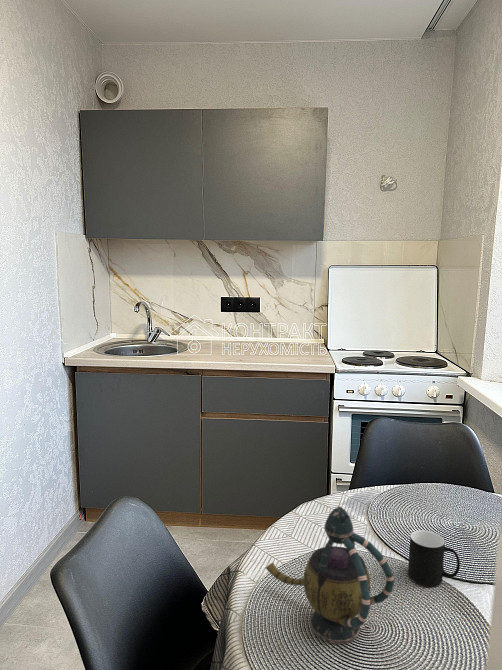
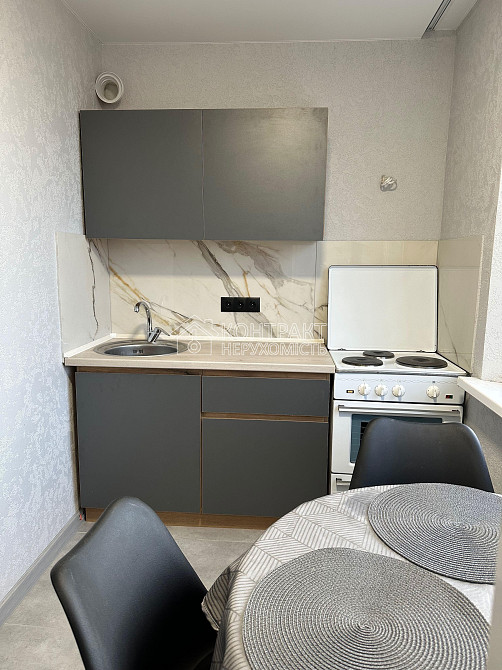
- teapot (320, 559)
- cup (433, 560)
